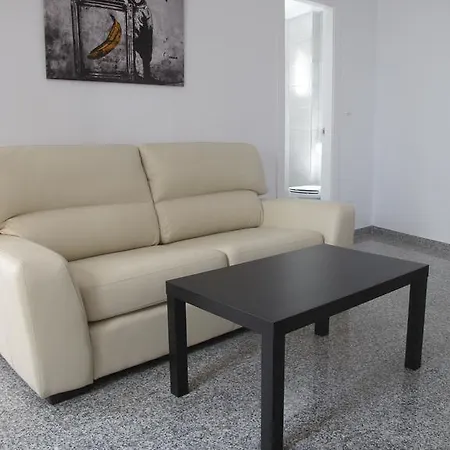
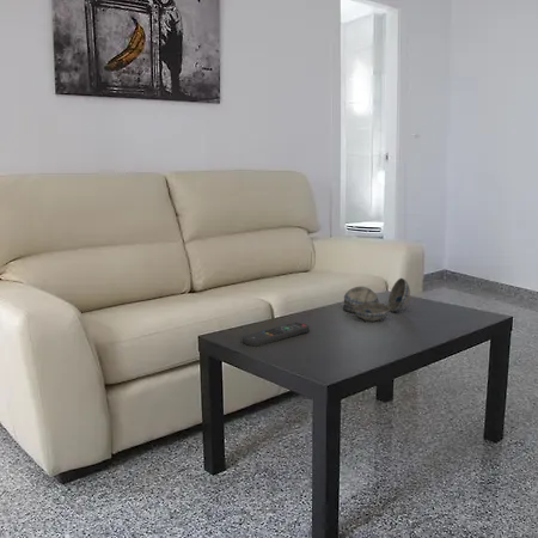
+ decorative bowl (372, 295)
+ remote control (276, 332)
